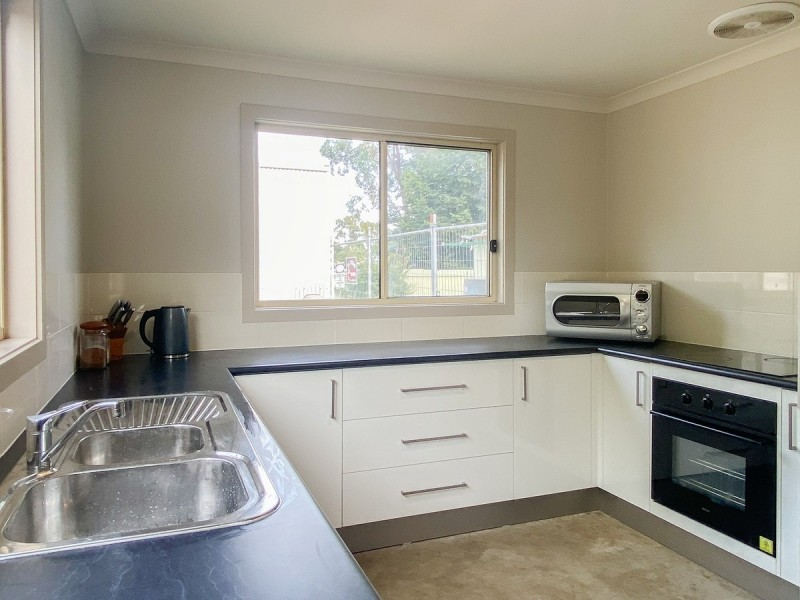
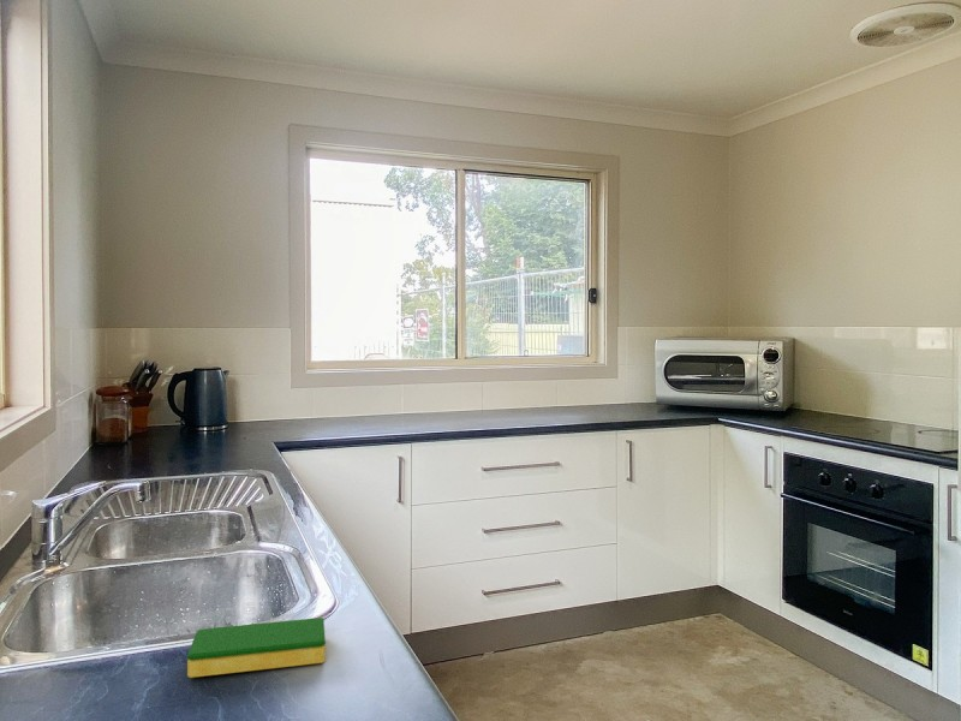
+ dish sponge (259, 645)
